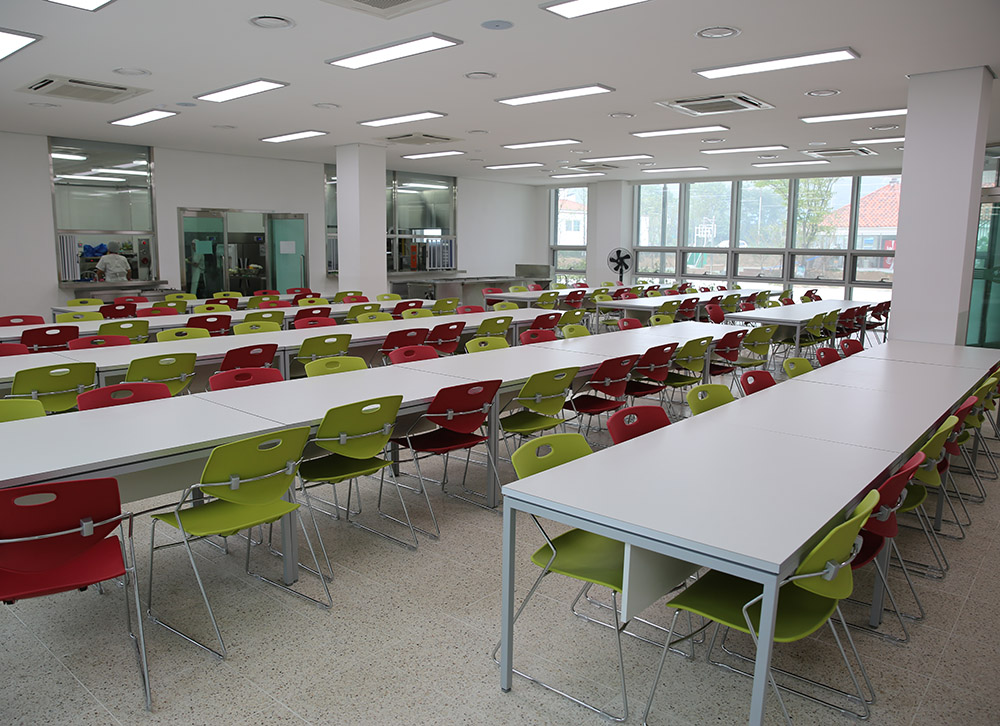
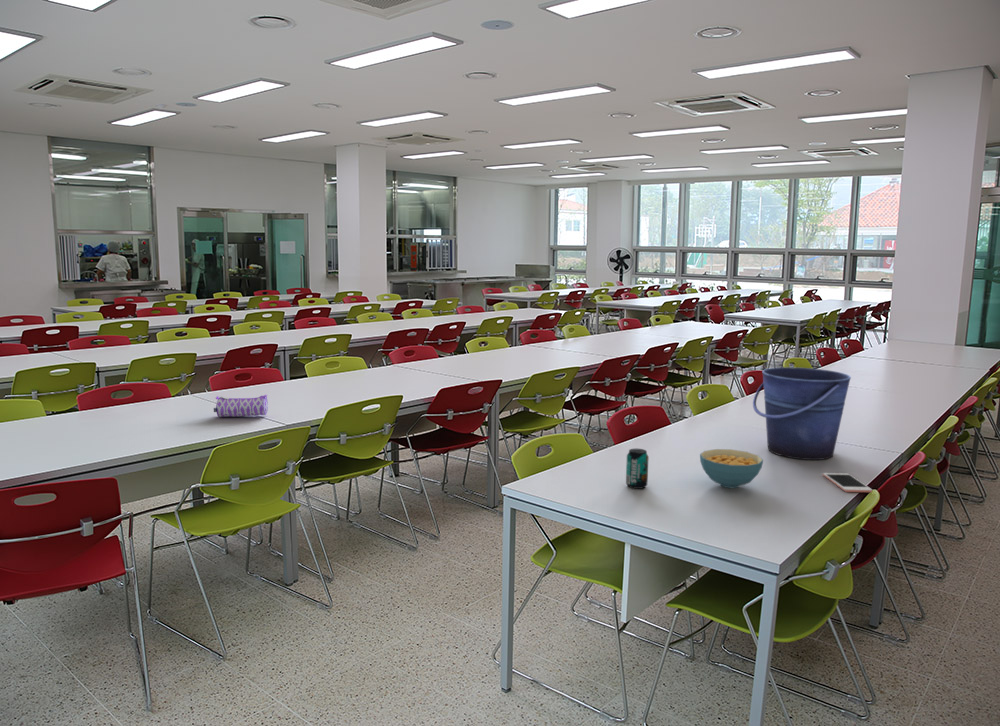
+ beverage can (637, 468)
+ cell phone (846, 482)
+ pencil case (241, 405)
+ bucket (799, 413)
+ cereal bowl (730, 471)
